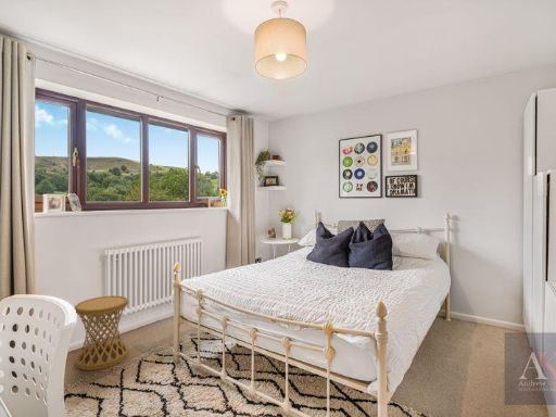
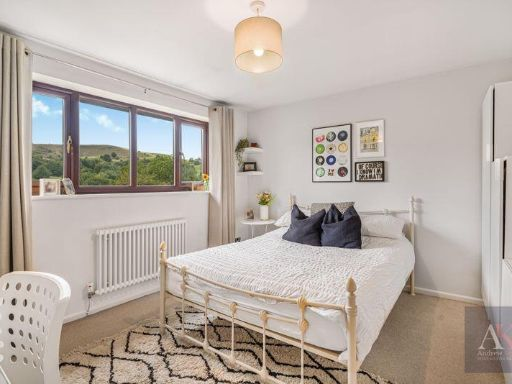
- side table (102, 330)
